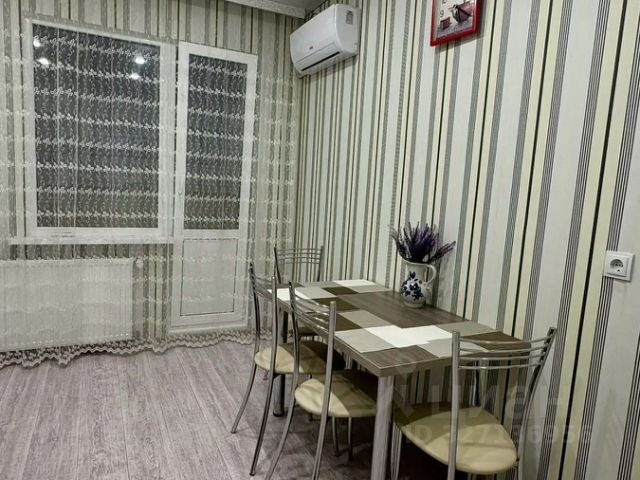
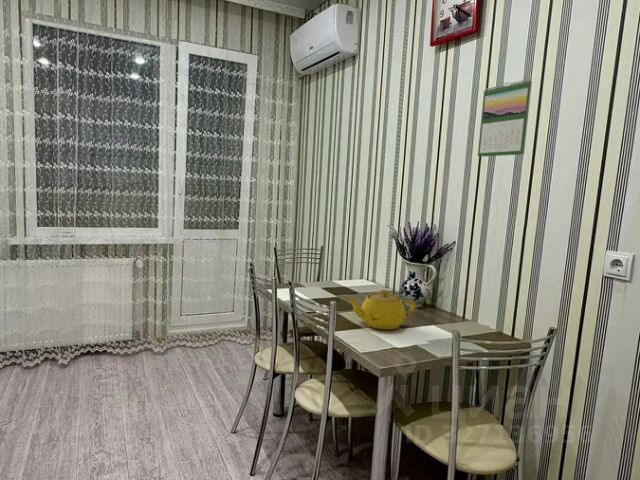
+ teapot (380, 307)
+ calendar (503, 119)
